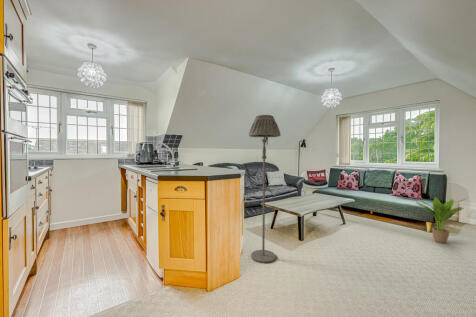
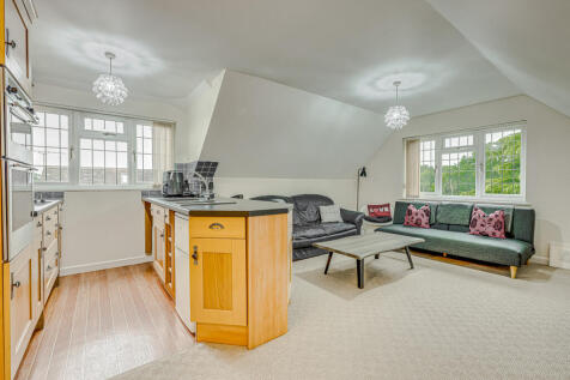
- potted plant (443, 217)
- floor lamp (264, 186)
